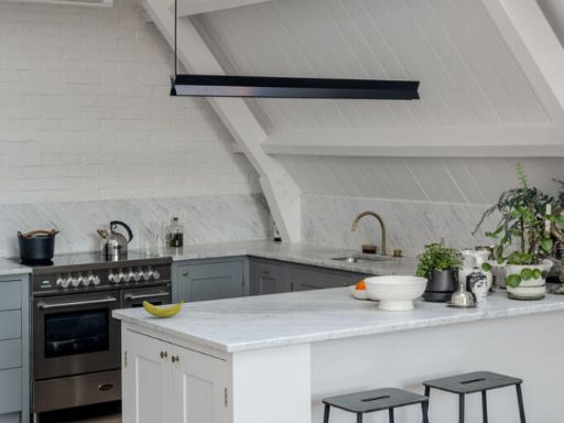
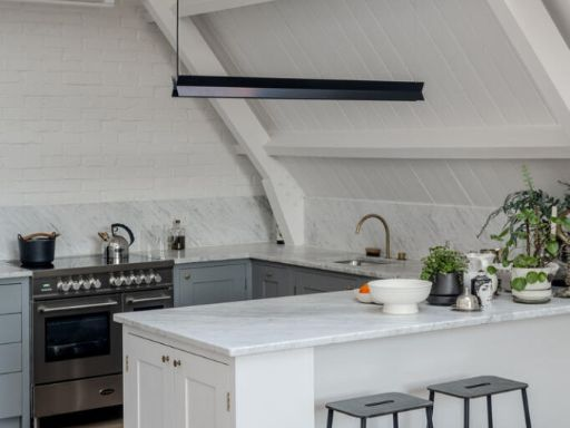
- banana (163, 308)
